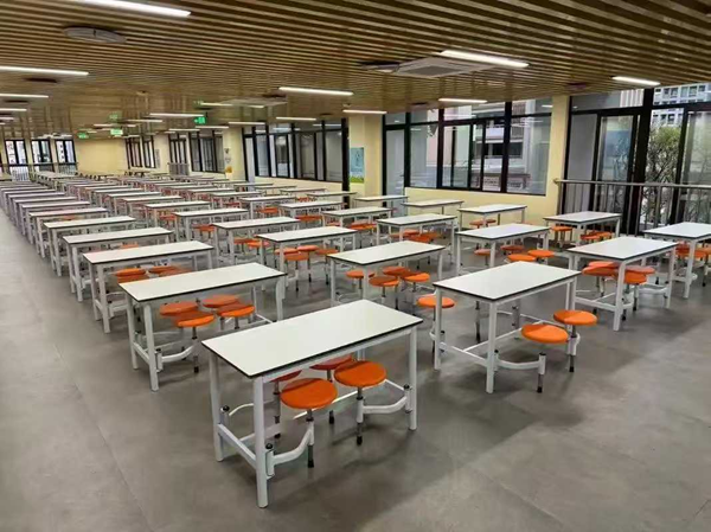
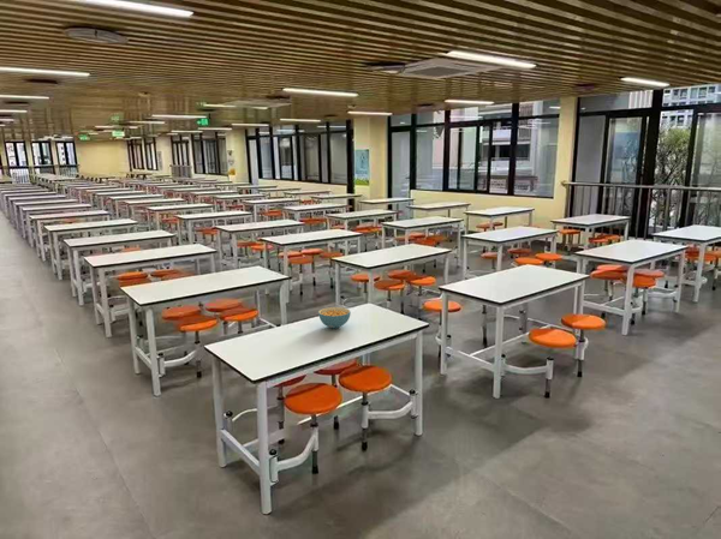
+ cereal bowl (334, 318)
